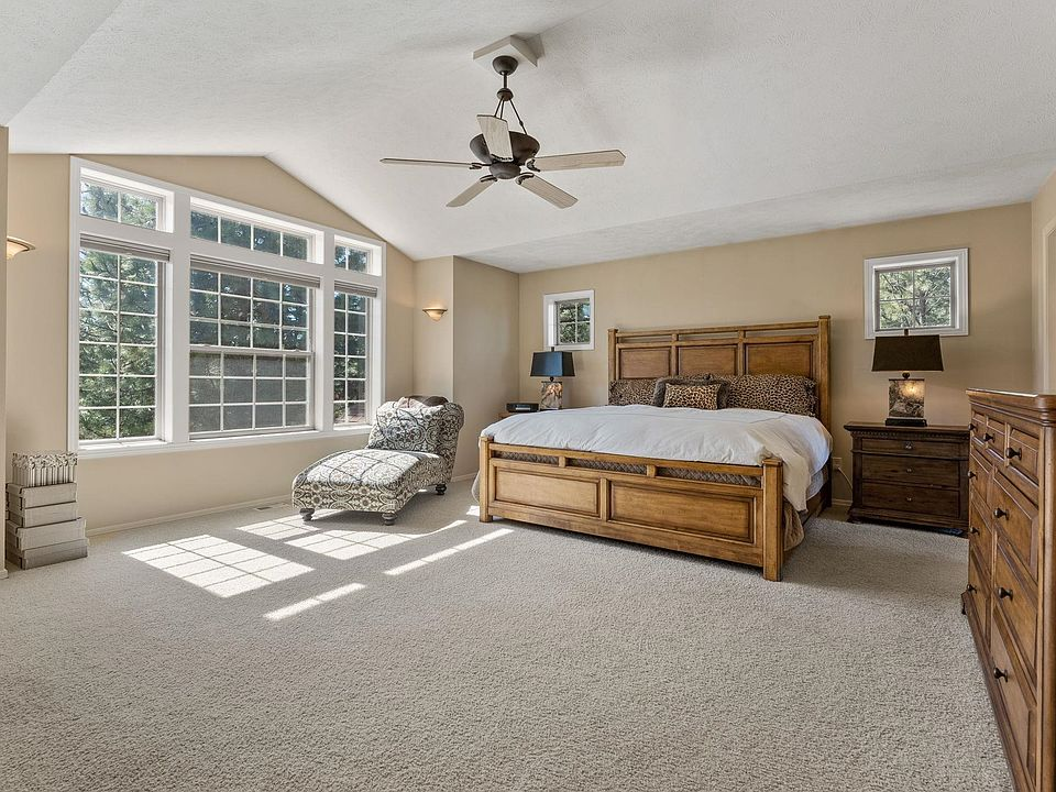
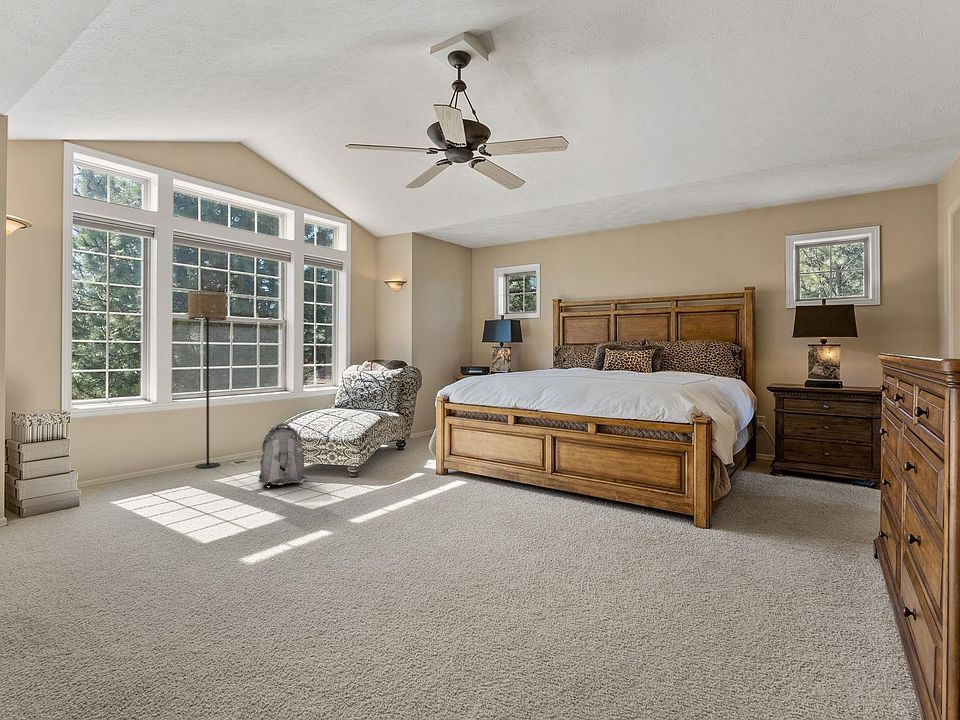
+ backpack (283, 453)
+ floor lamp (207, 379)
